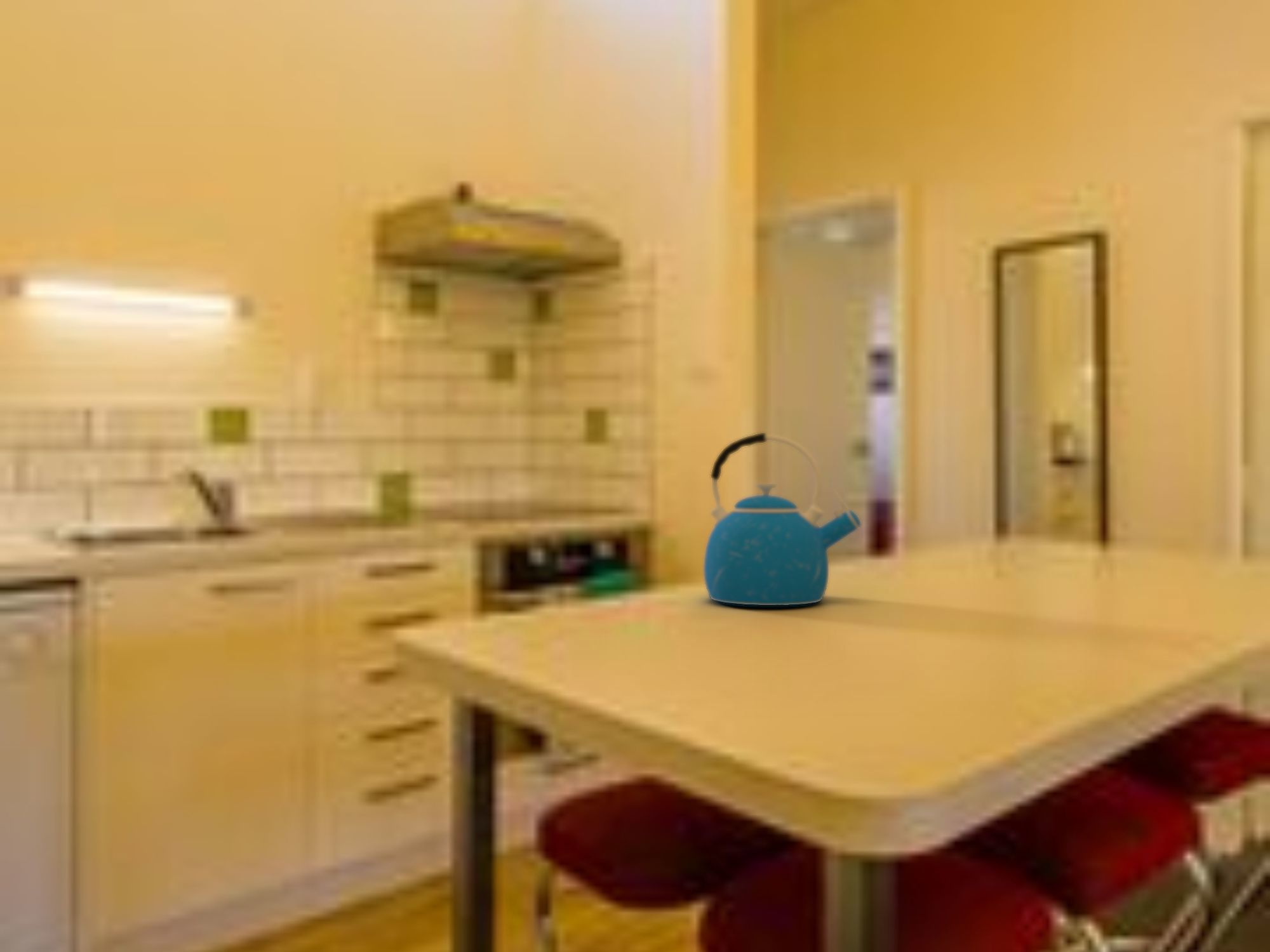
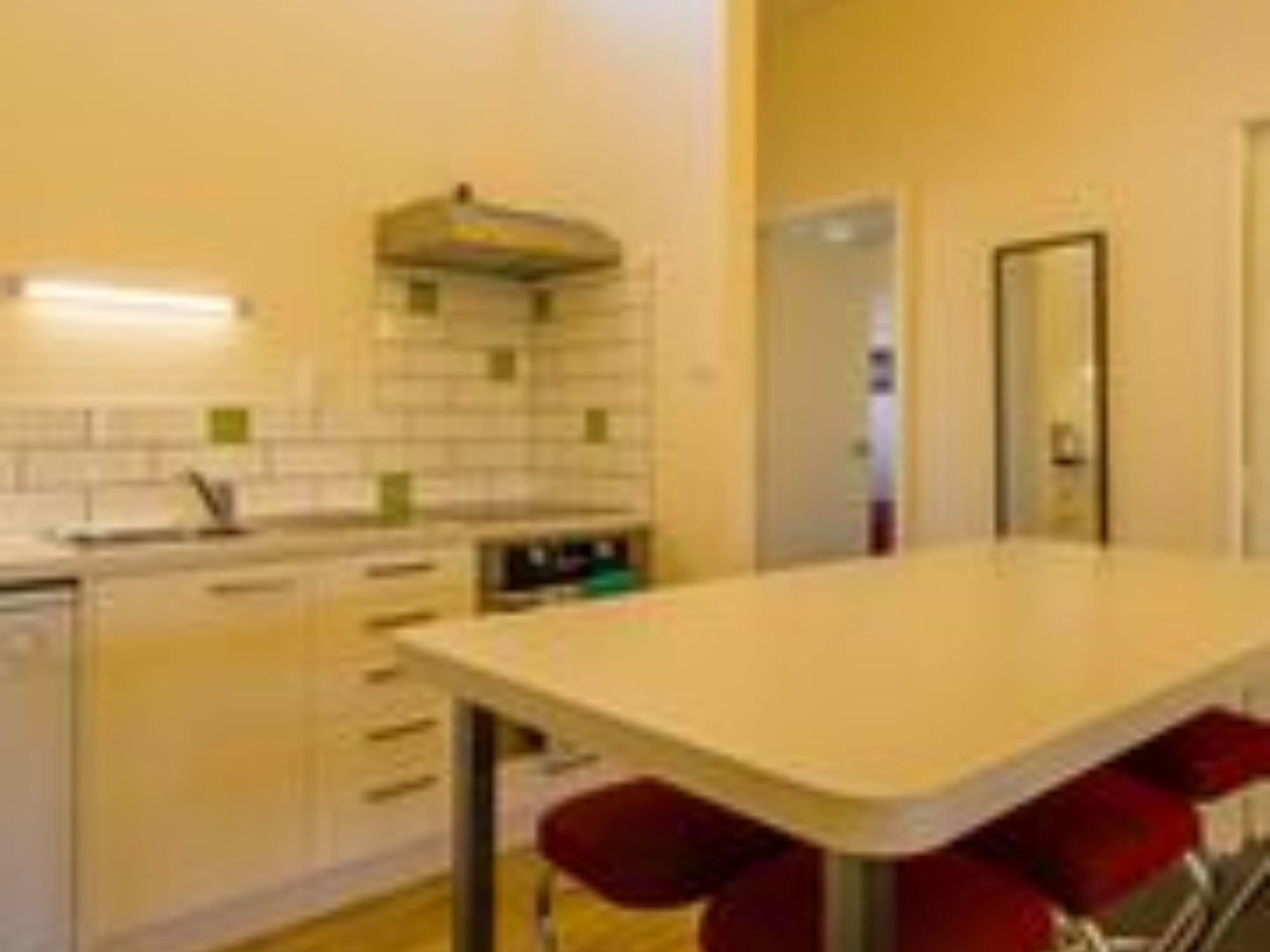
- kettle (781, 516)
